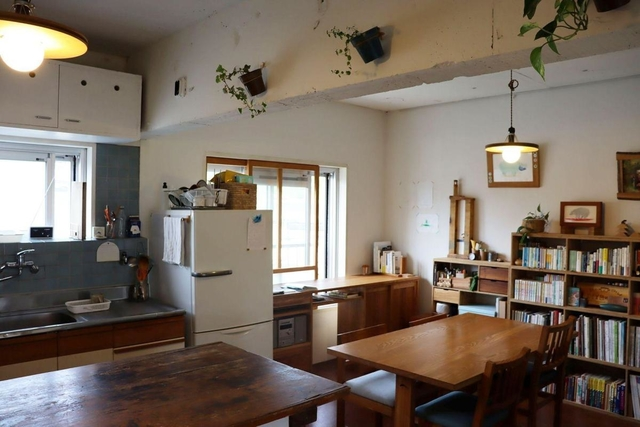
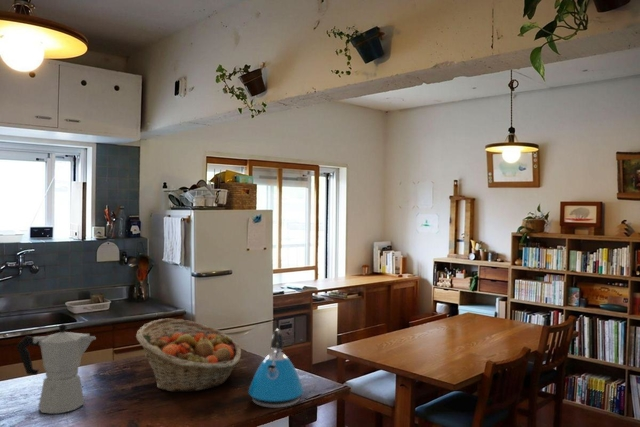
+ fruit basket (190, 351)
+ moka pot (56, 365)
+ kettle (276, 363)
